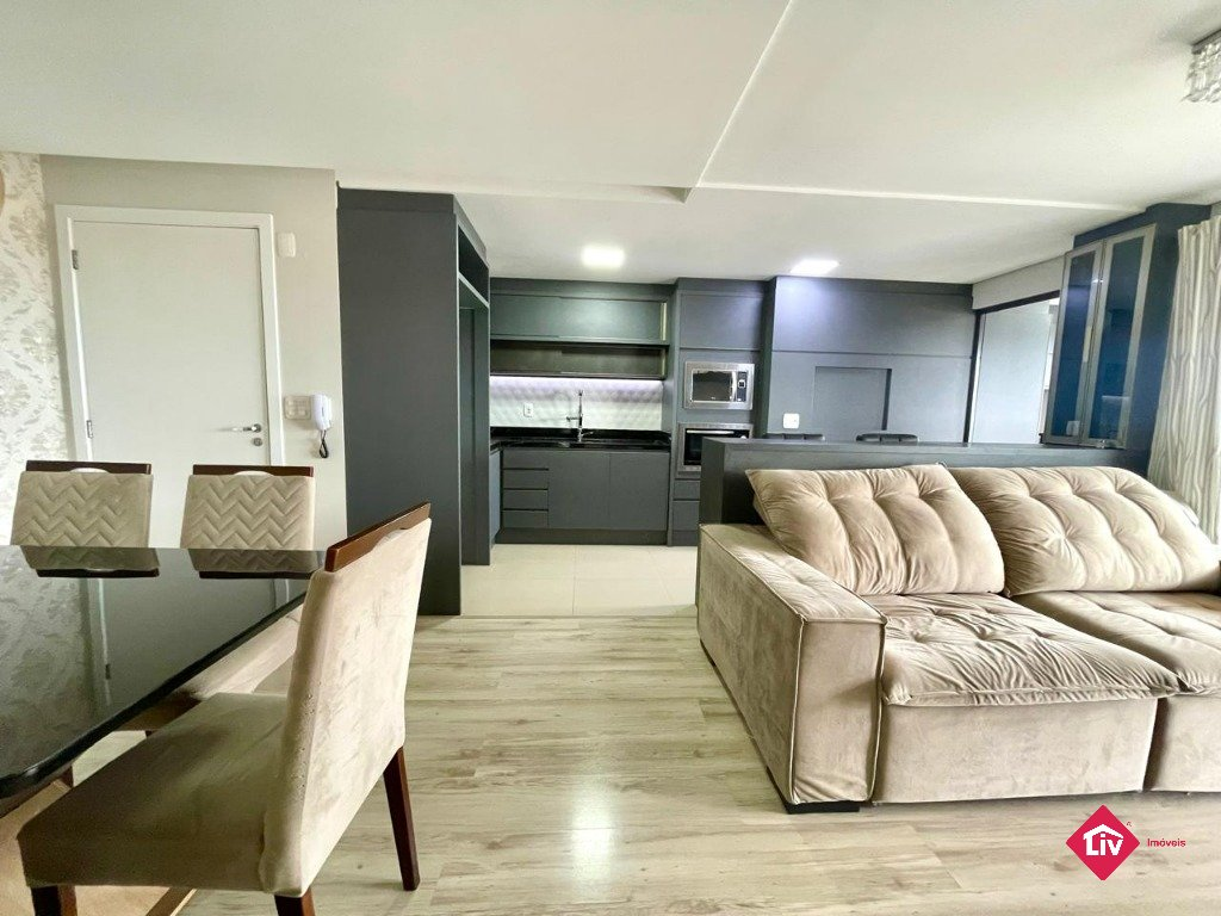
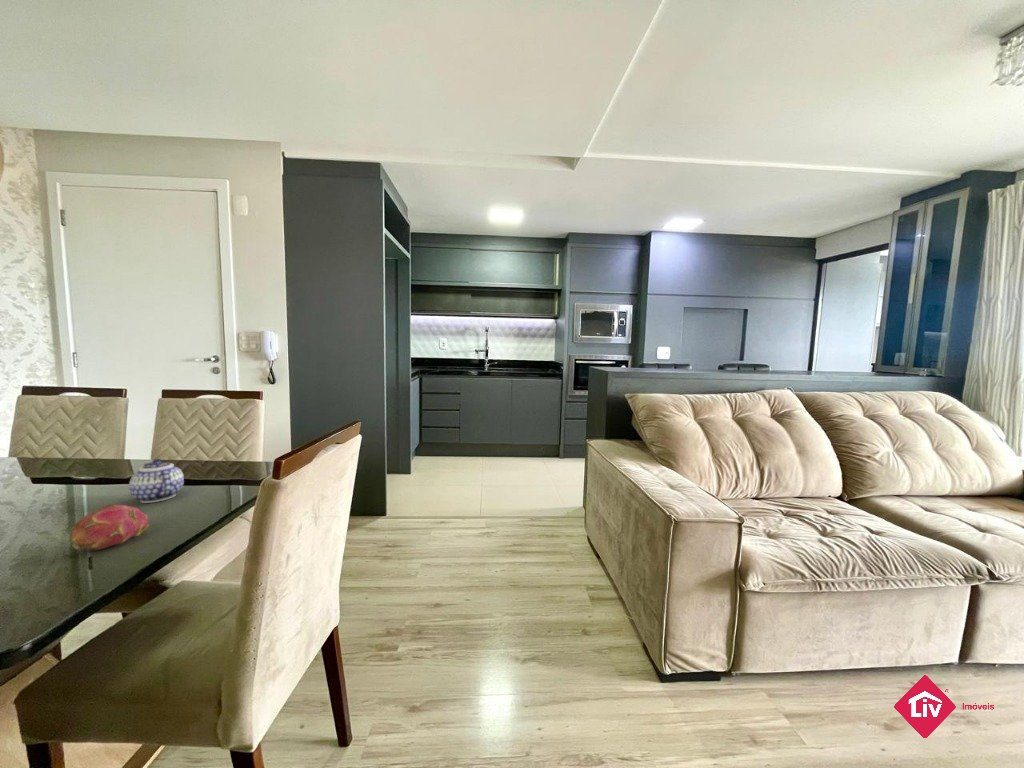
+ teapot (157, 478)
+ fruit (111, 524)
